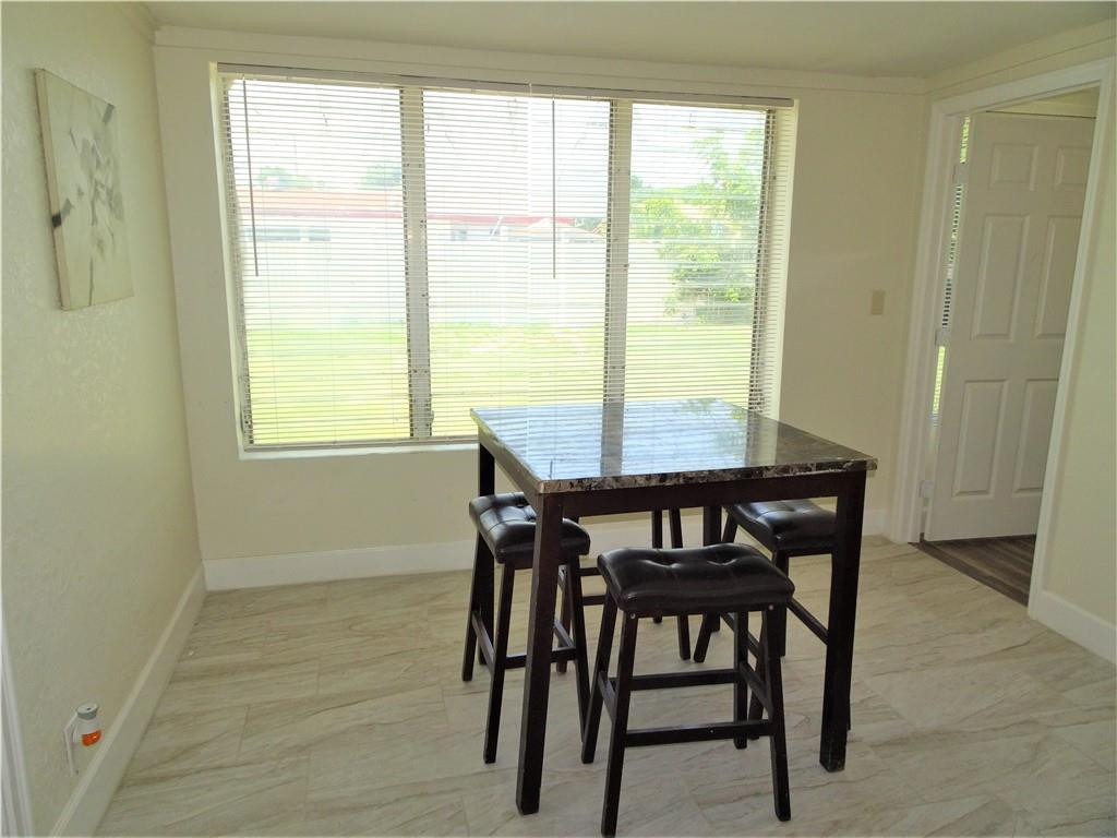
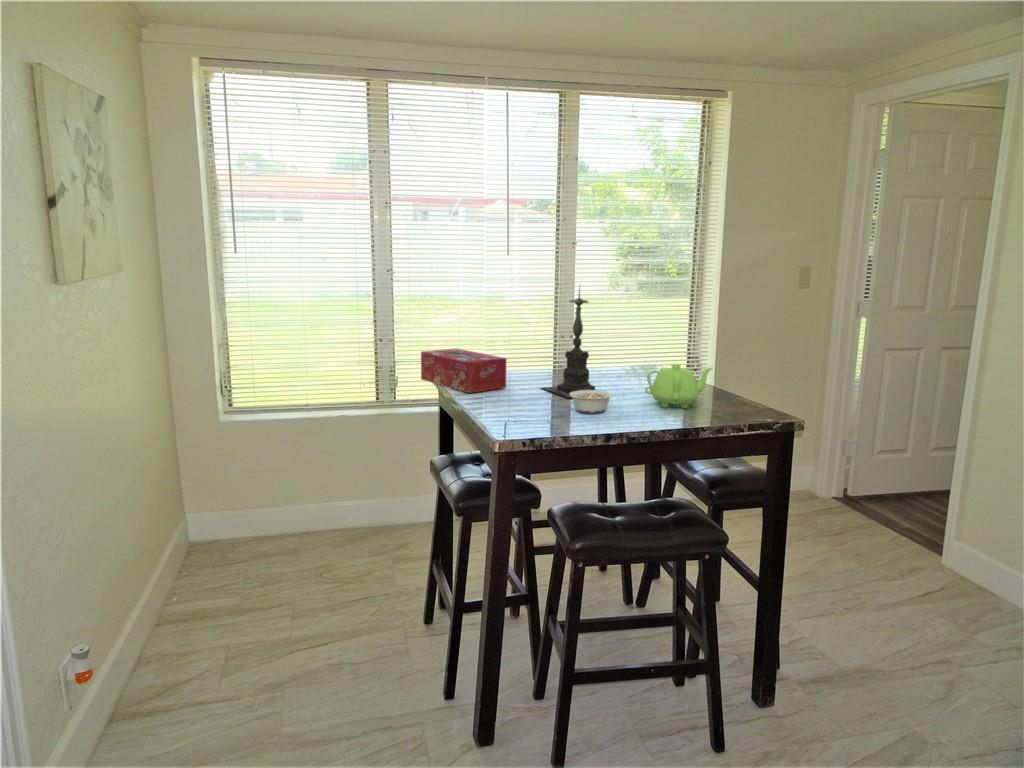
+ legume (589, 400)
+ tissue box (462, 369)
+ teapot (678, 384)
+ candle holder (576, 338)
